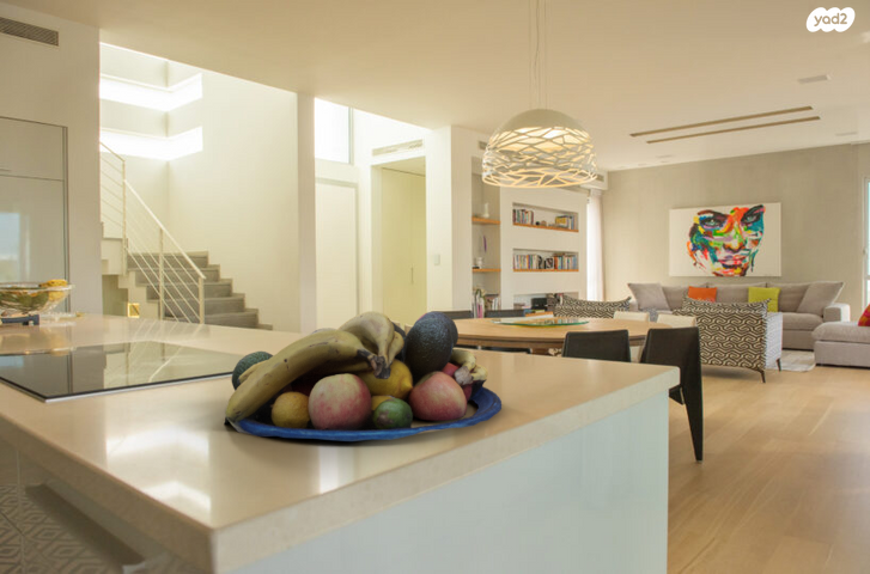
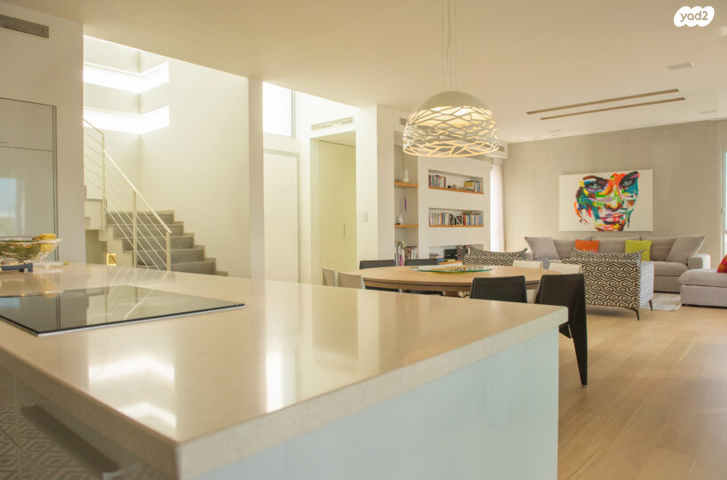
- fruit bowl (366, 358)
